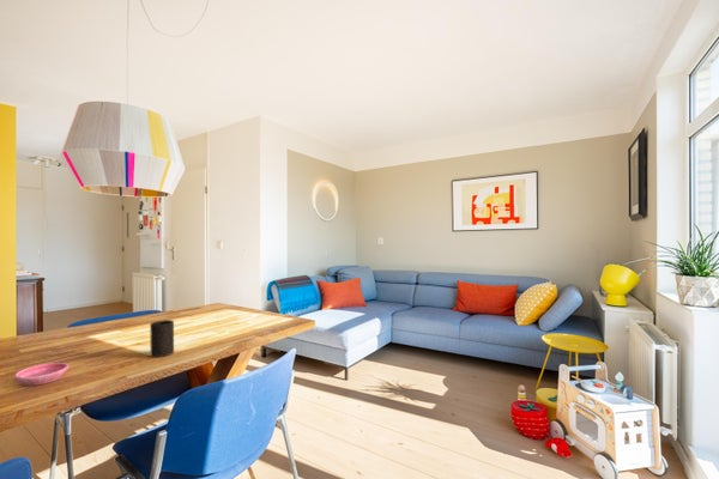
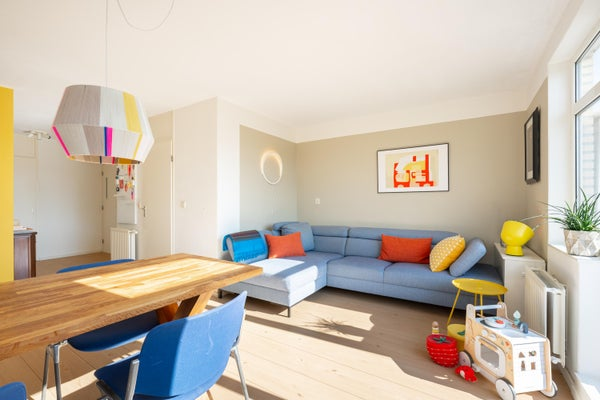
- saucer (42, 374)
- cup (162, 338)
